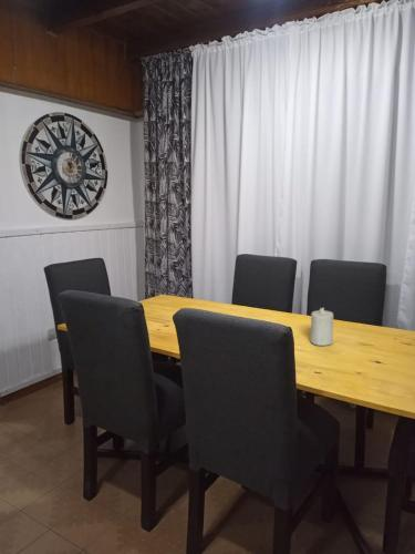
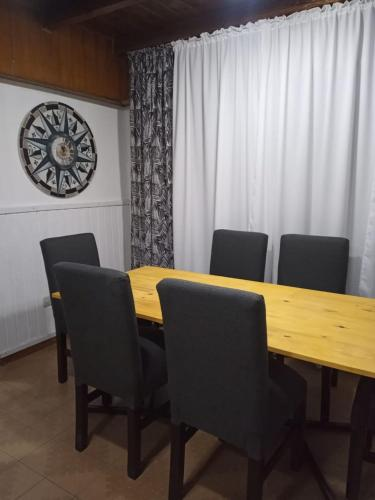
- candle (322, 325)
